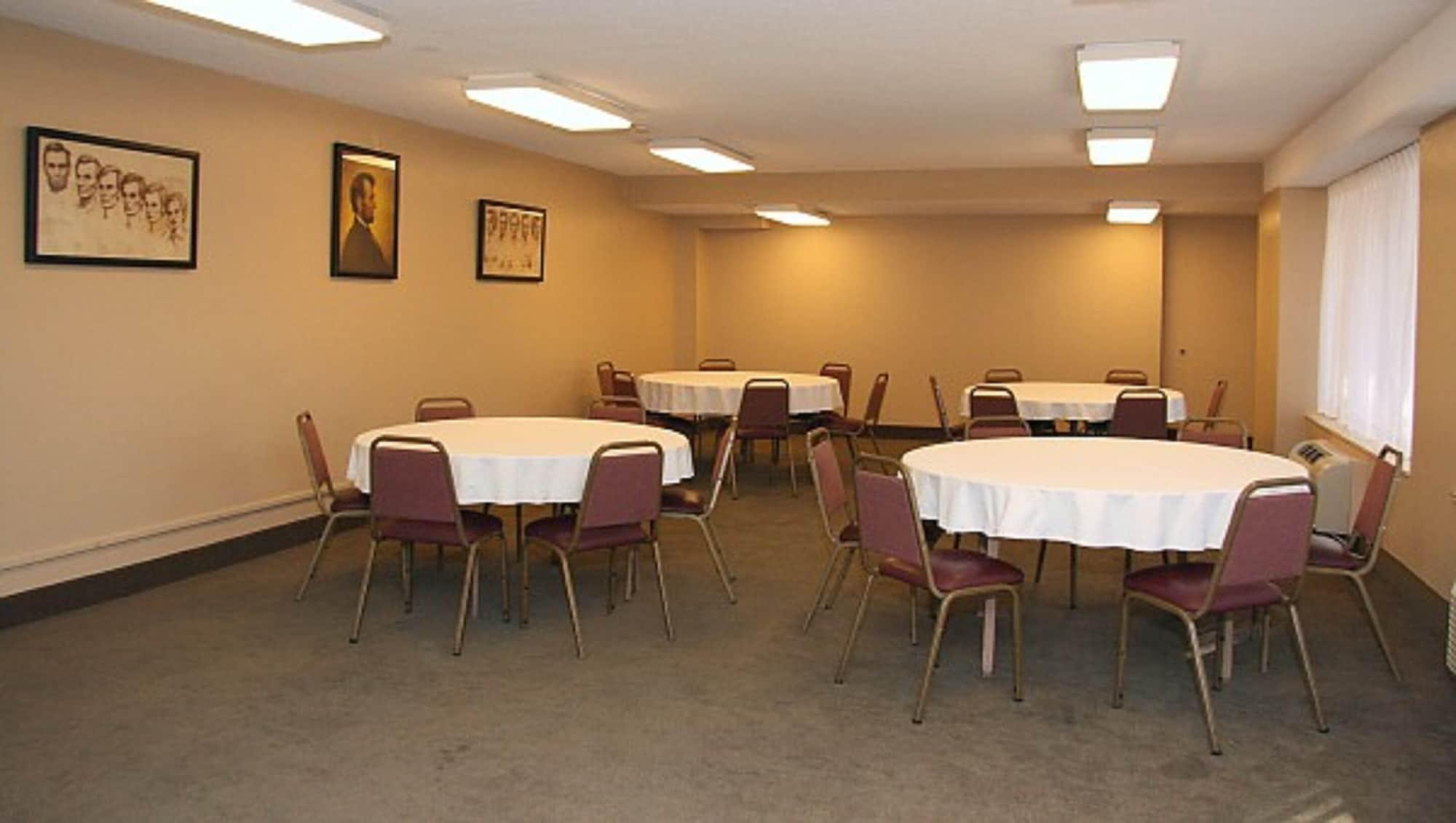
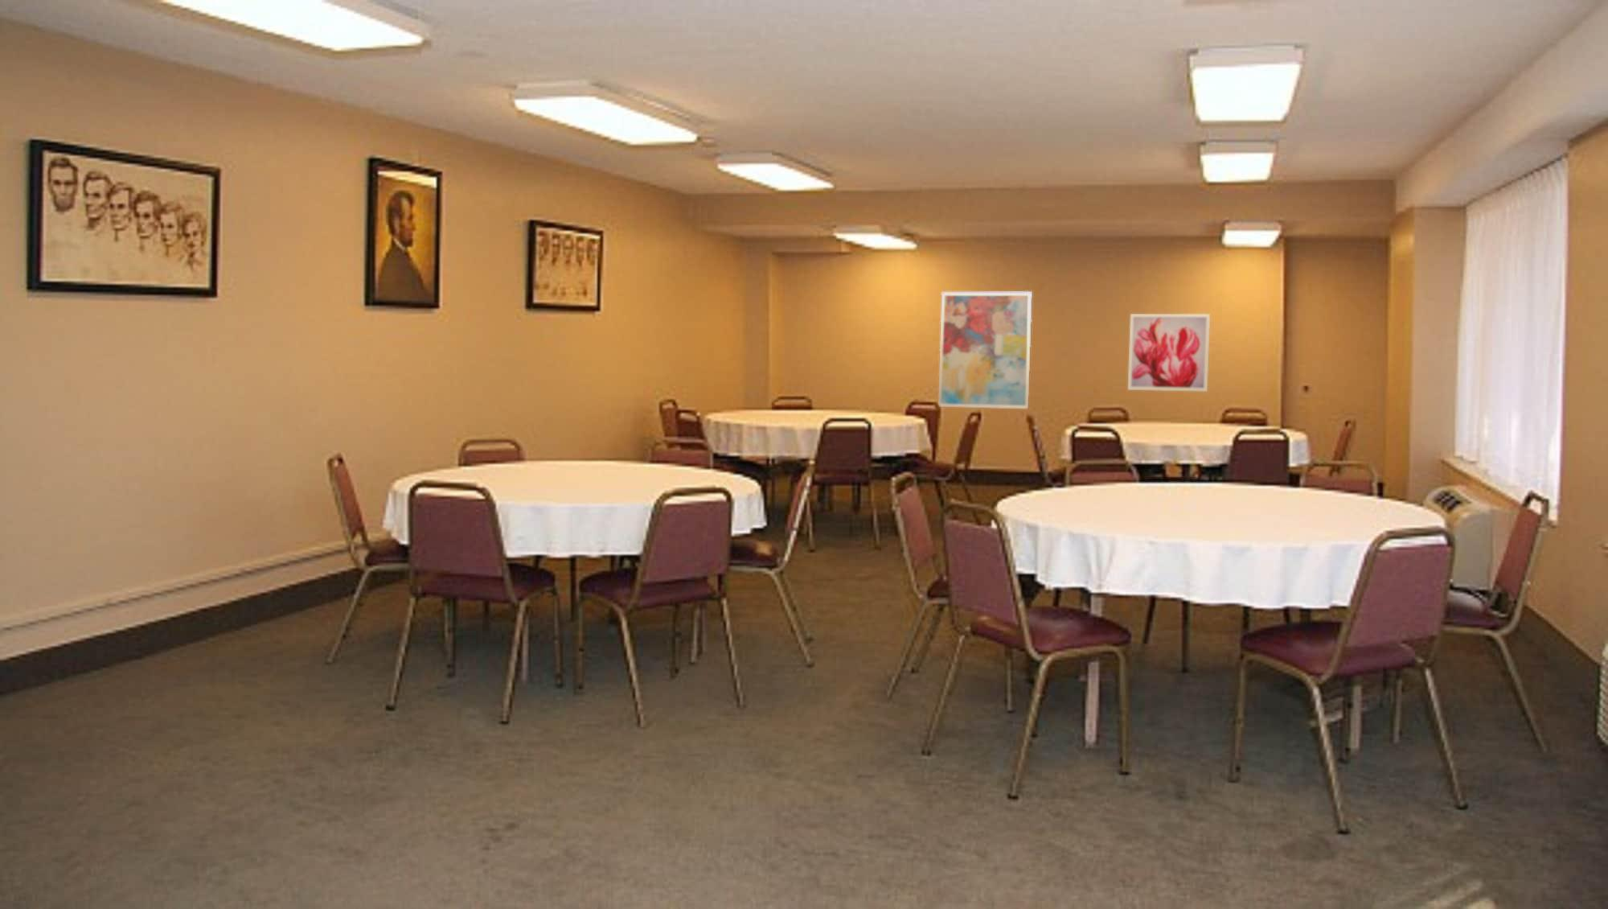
+ wall art (984, 350)
+ wall art (1168, 352)
